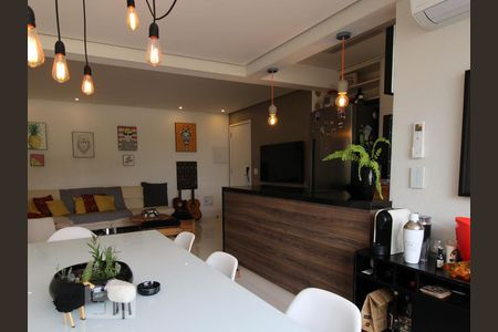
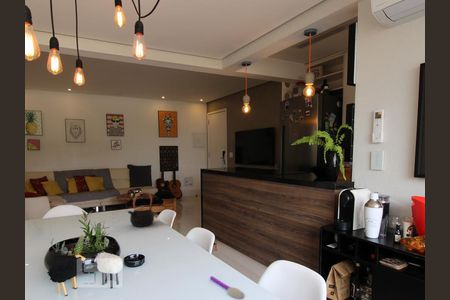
+ teapot (140, 207)
+ spoon (225, 286)
